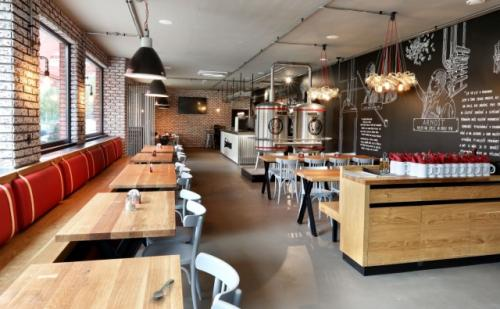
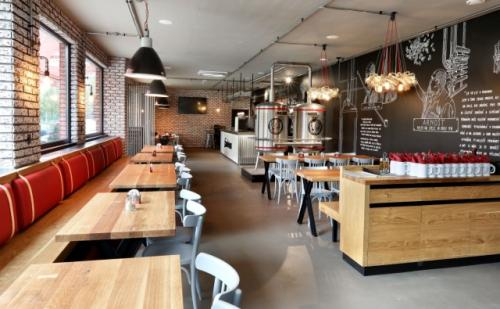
- spoon (164, 287)
